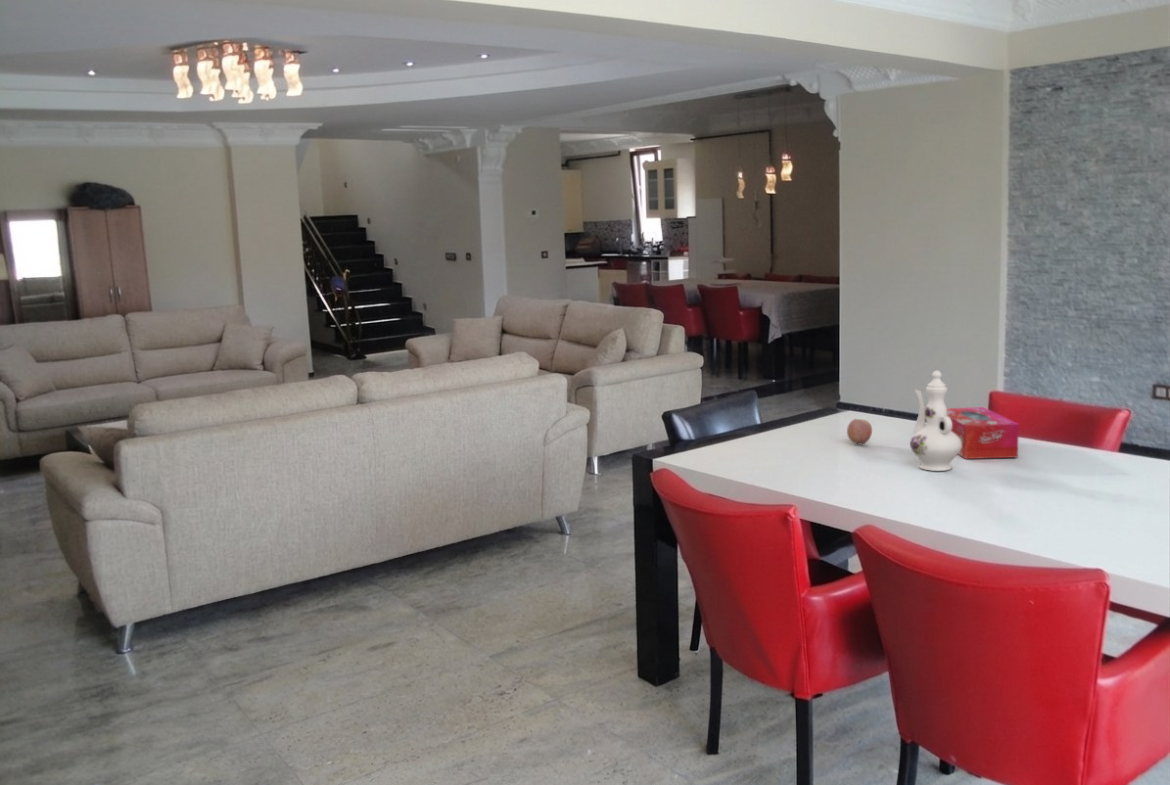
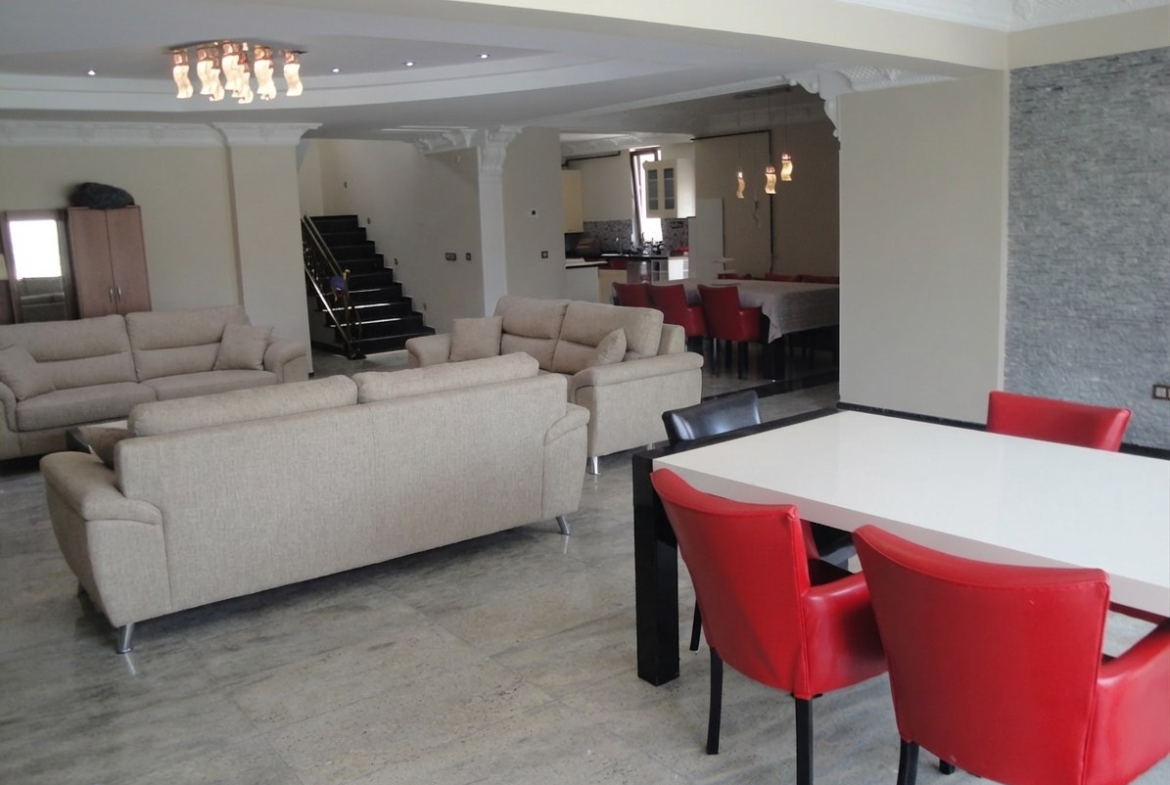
- tissue box (974, 431)
- fruit (859, 431)
- chinaware (932, 418)
